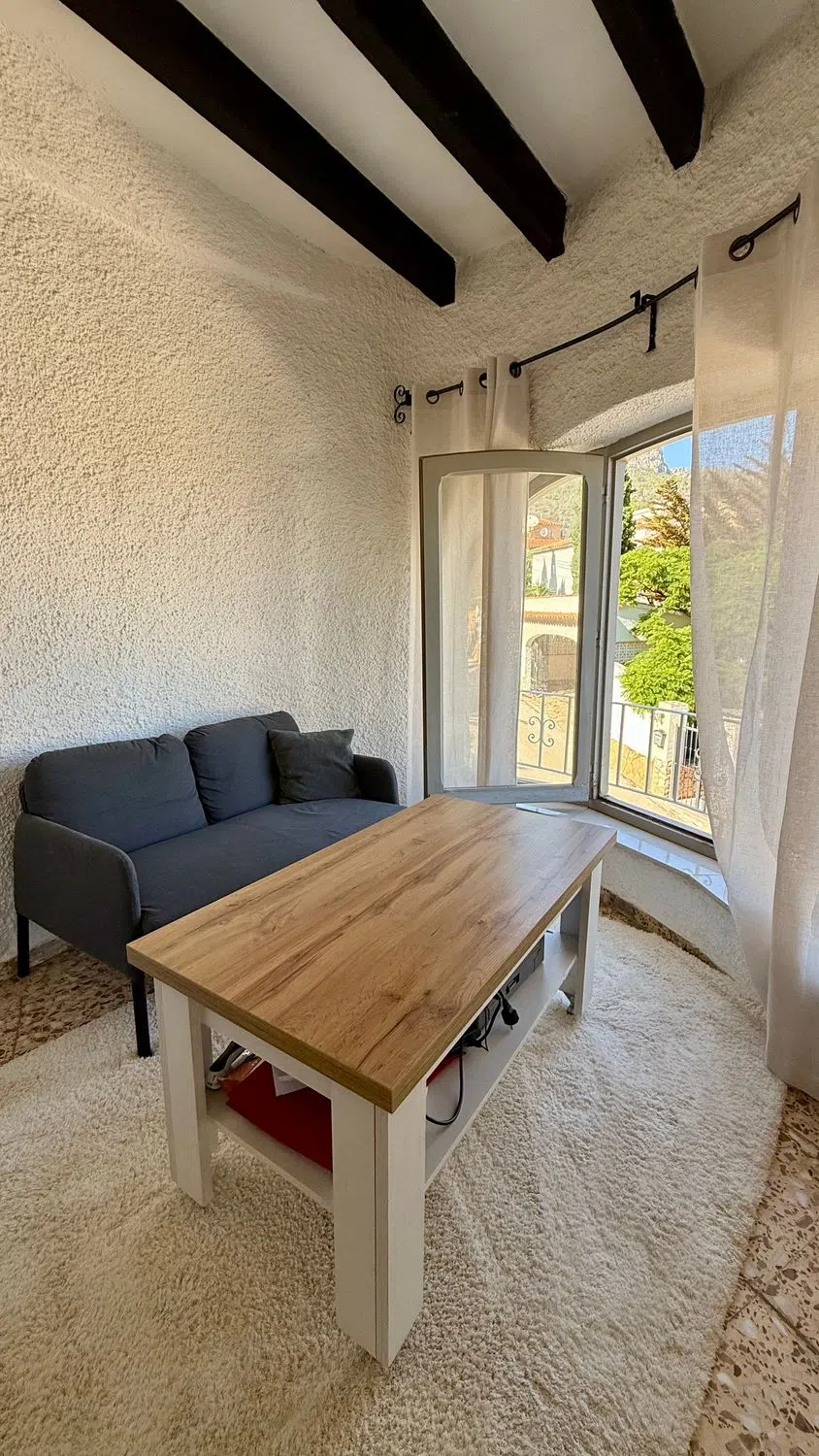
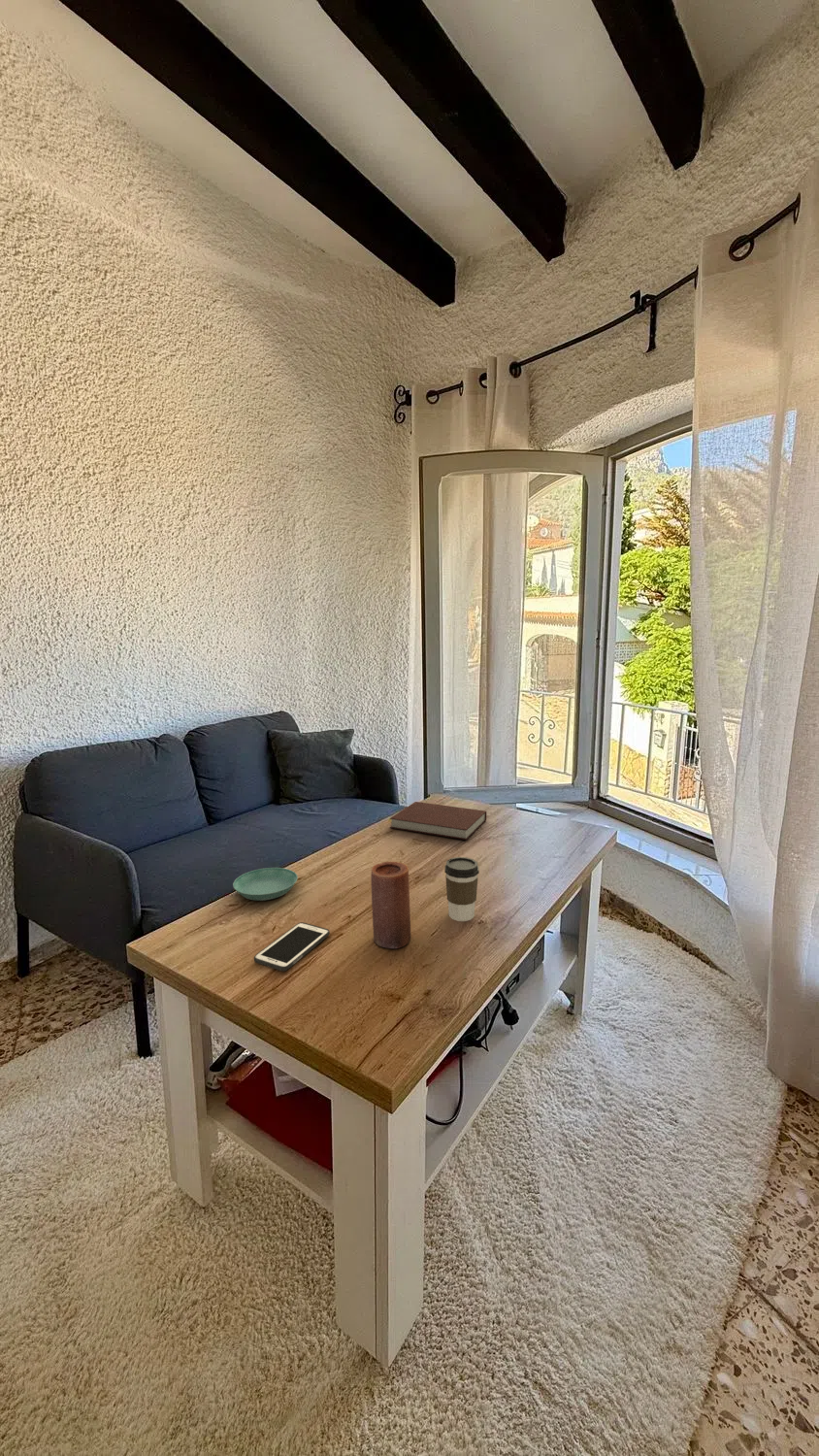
+ saucer (266, 885)
+ candle (390, 904)
+ cell phone (293, 944)
+ notebook (439, 818)
+ coffee cup (461, 889)
